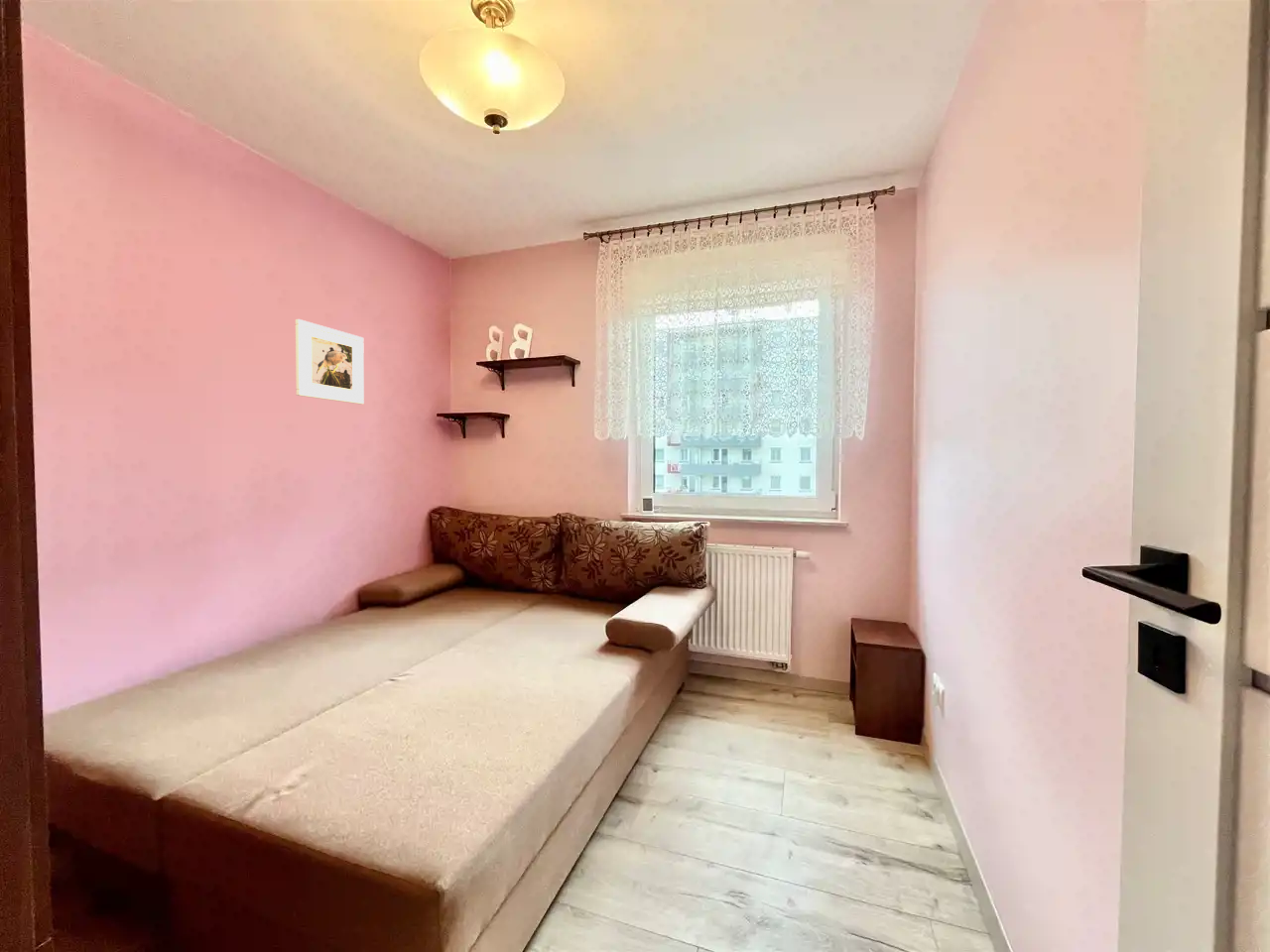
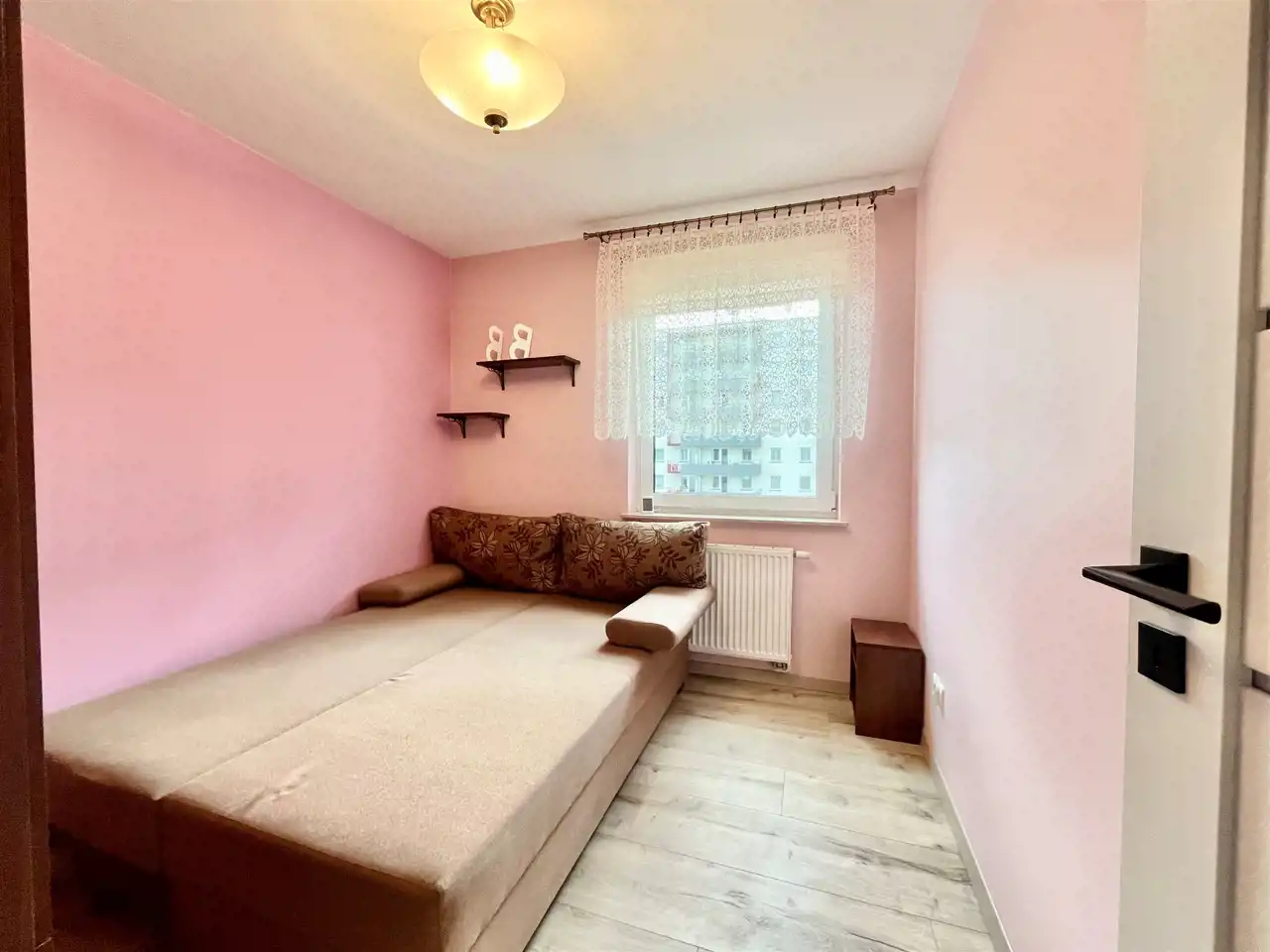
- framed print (331, 364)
